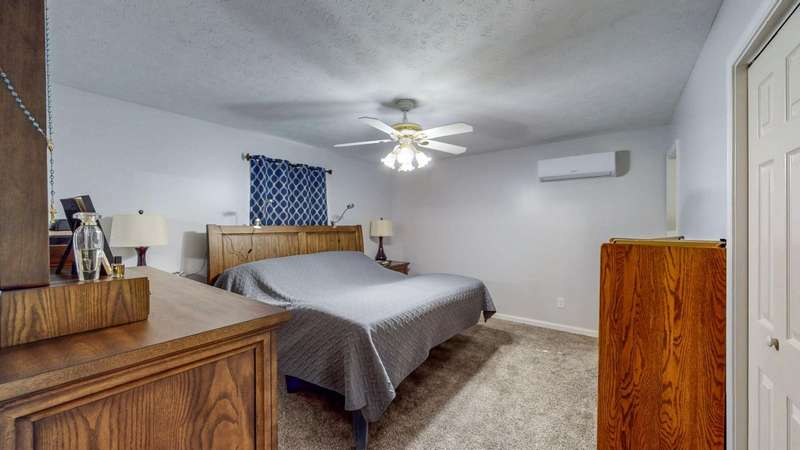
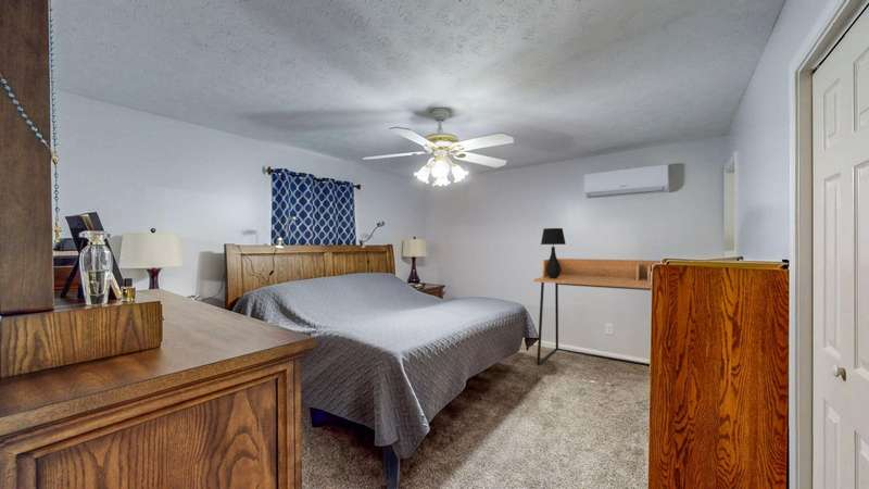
+ desk (605, 287)
+ table lamp (553, 253)
